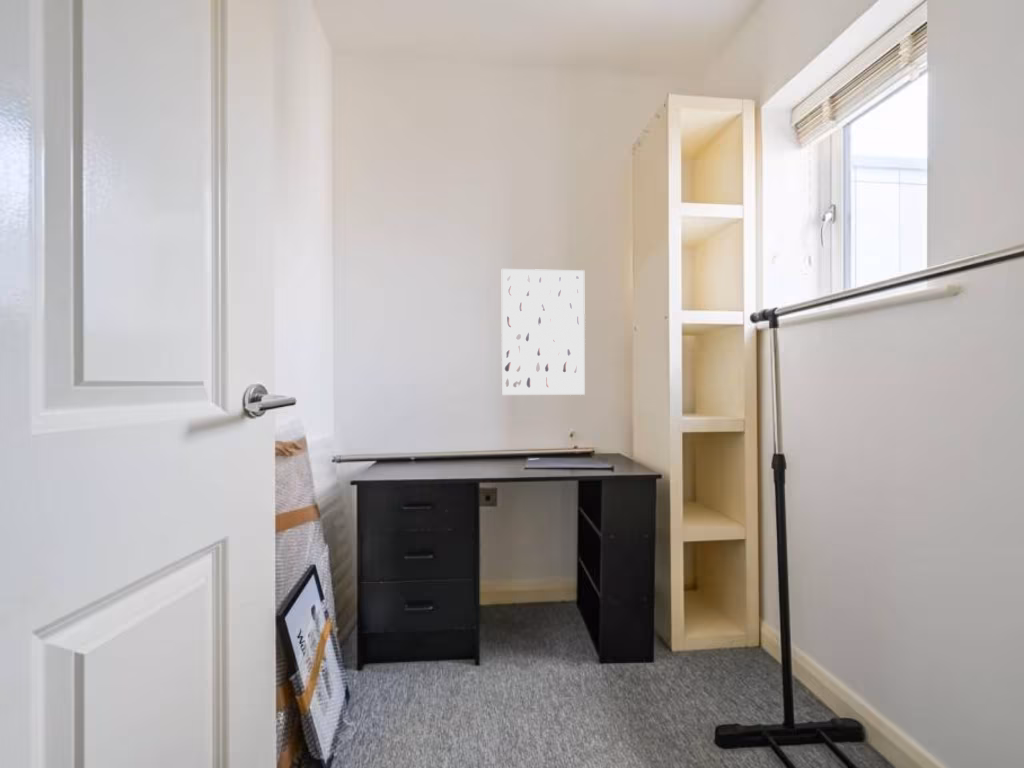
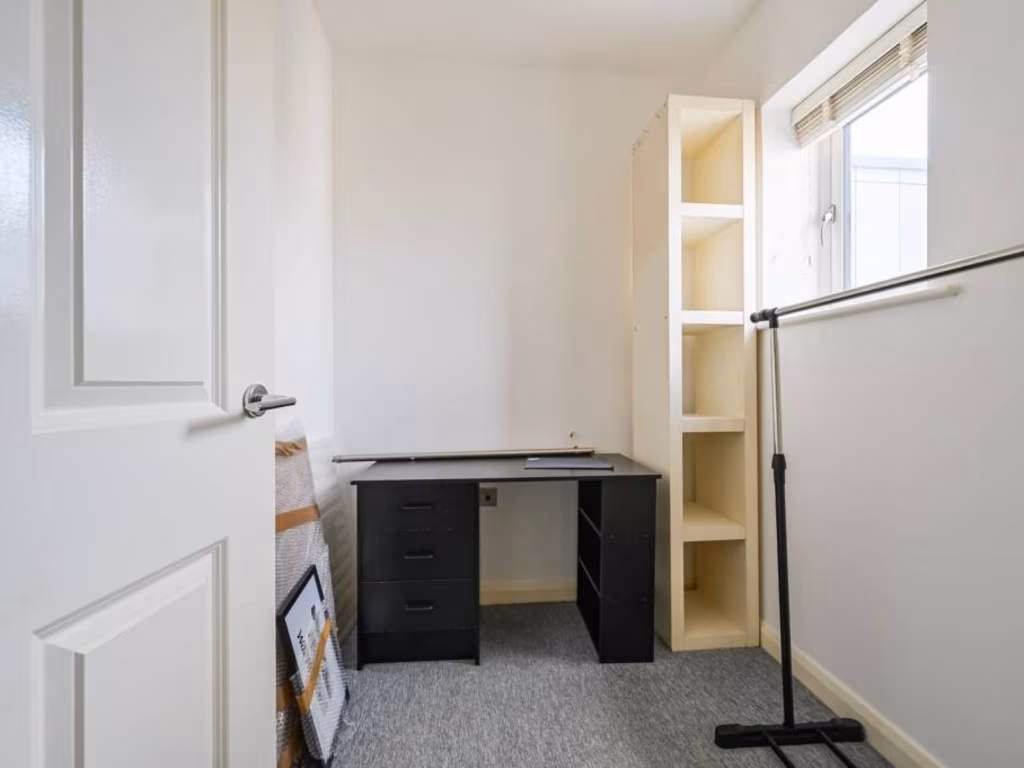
- wall art (543, 332)
